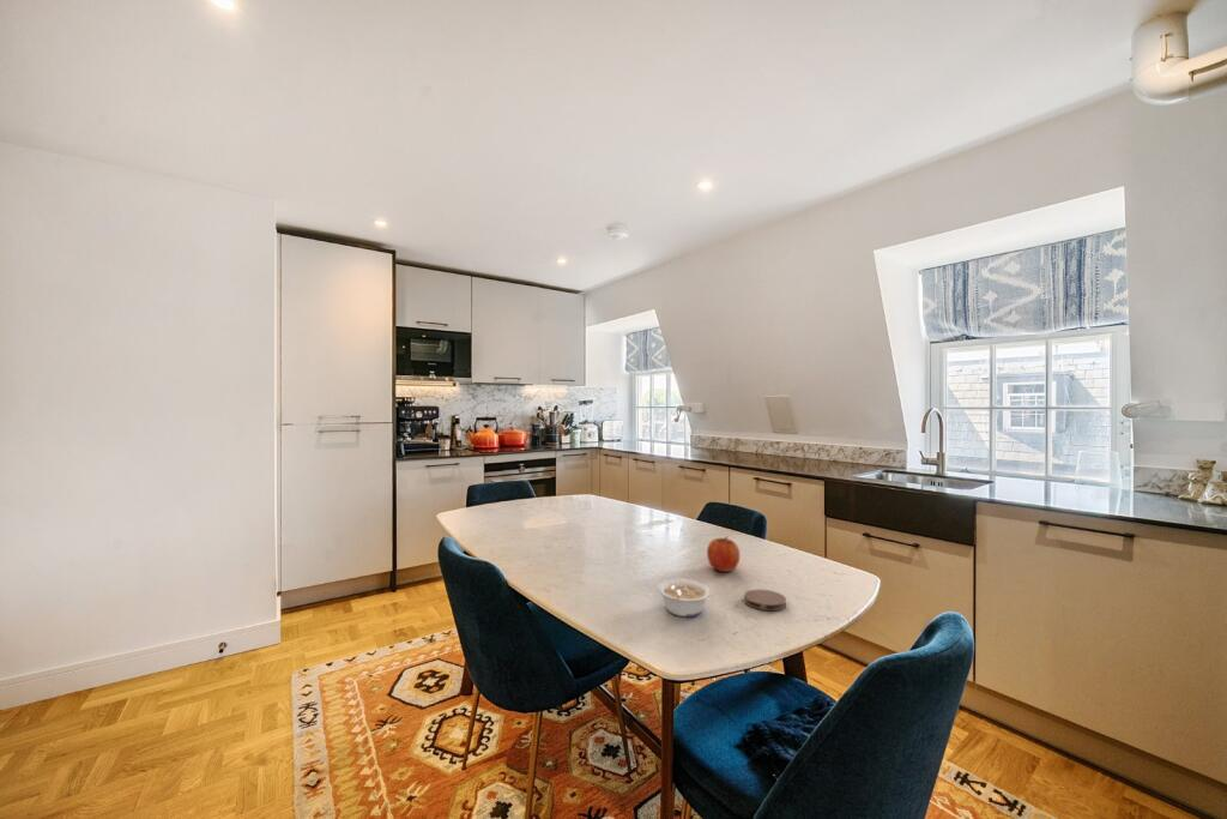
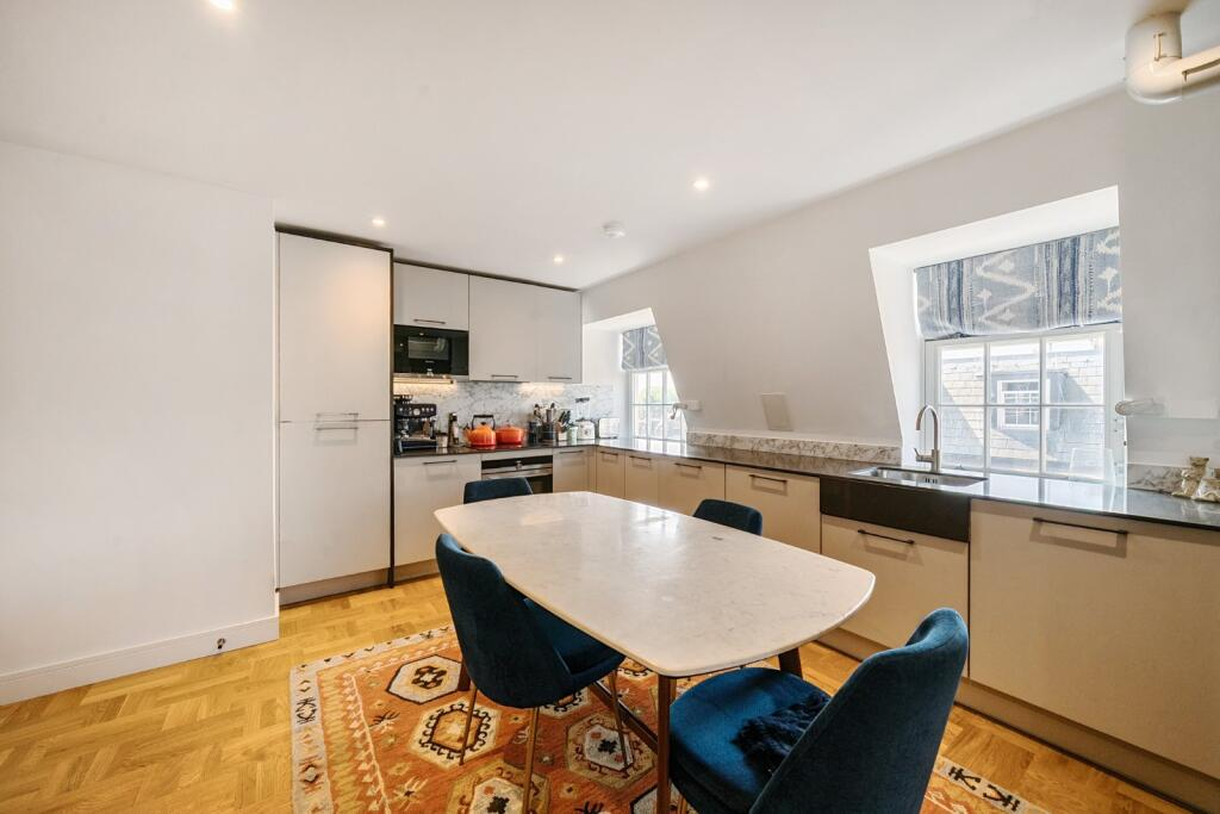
- legume (684, 597)
- coaster (764, 600)
- fruit (723, 552)
